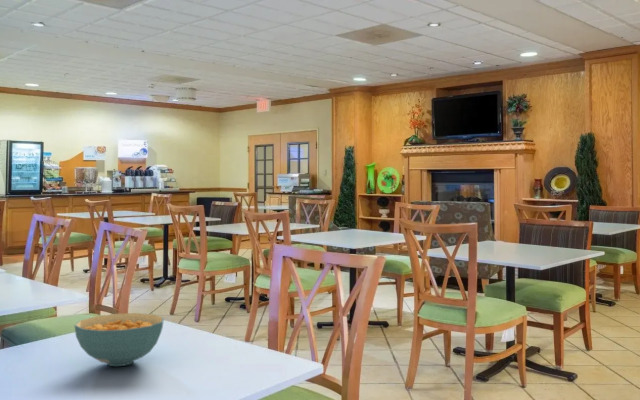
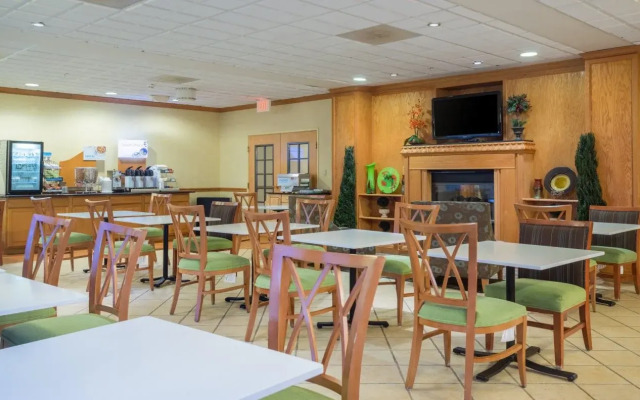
- cereal bowl (120, 341)
